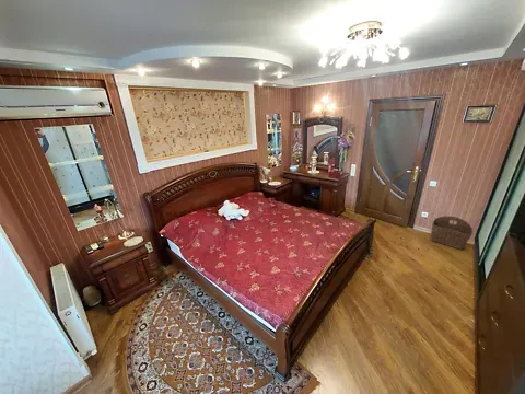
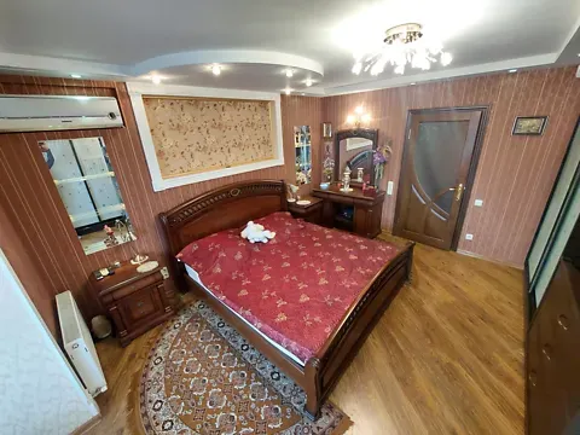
- wicker basket (450, 231)
